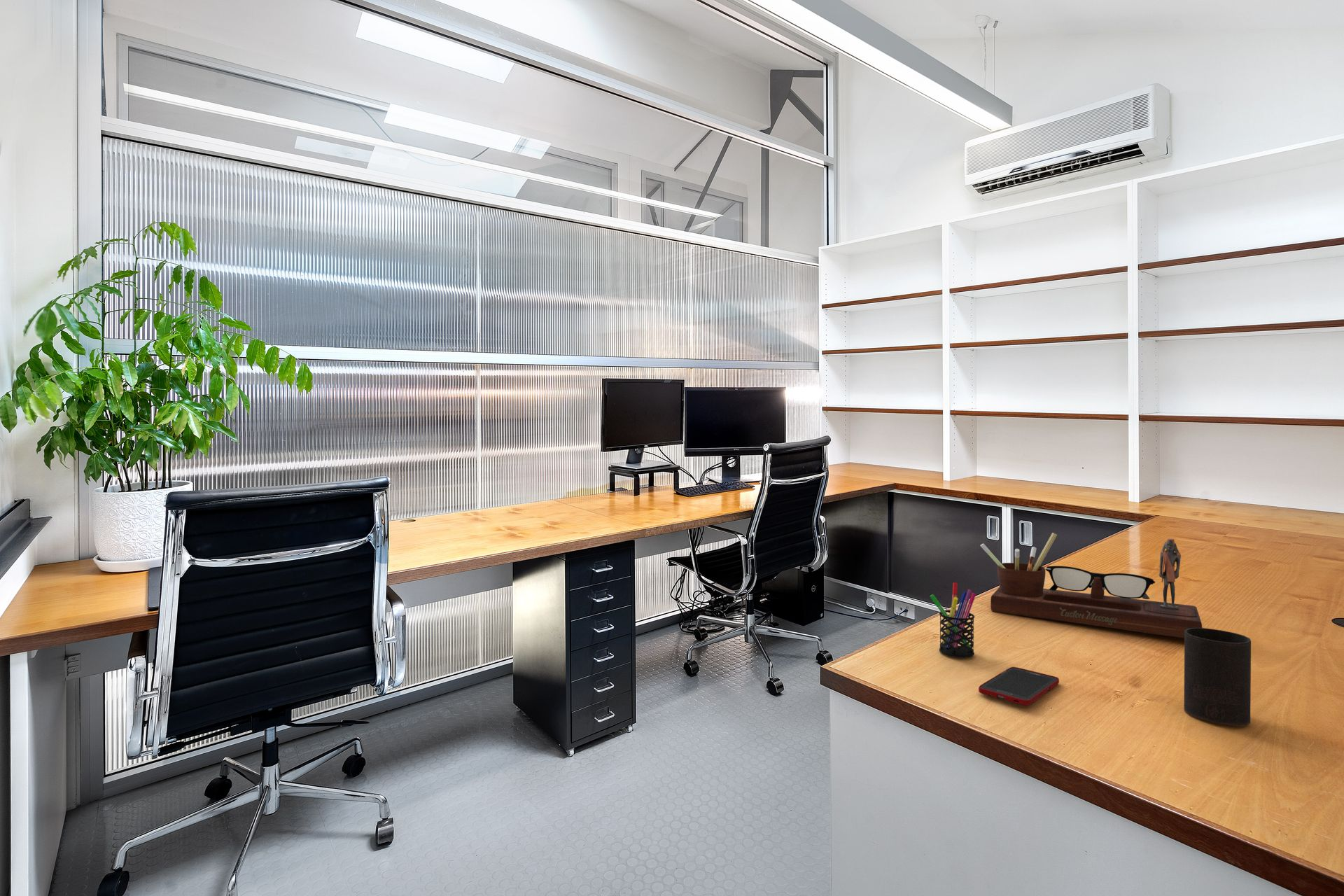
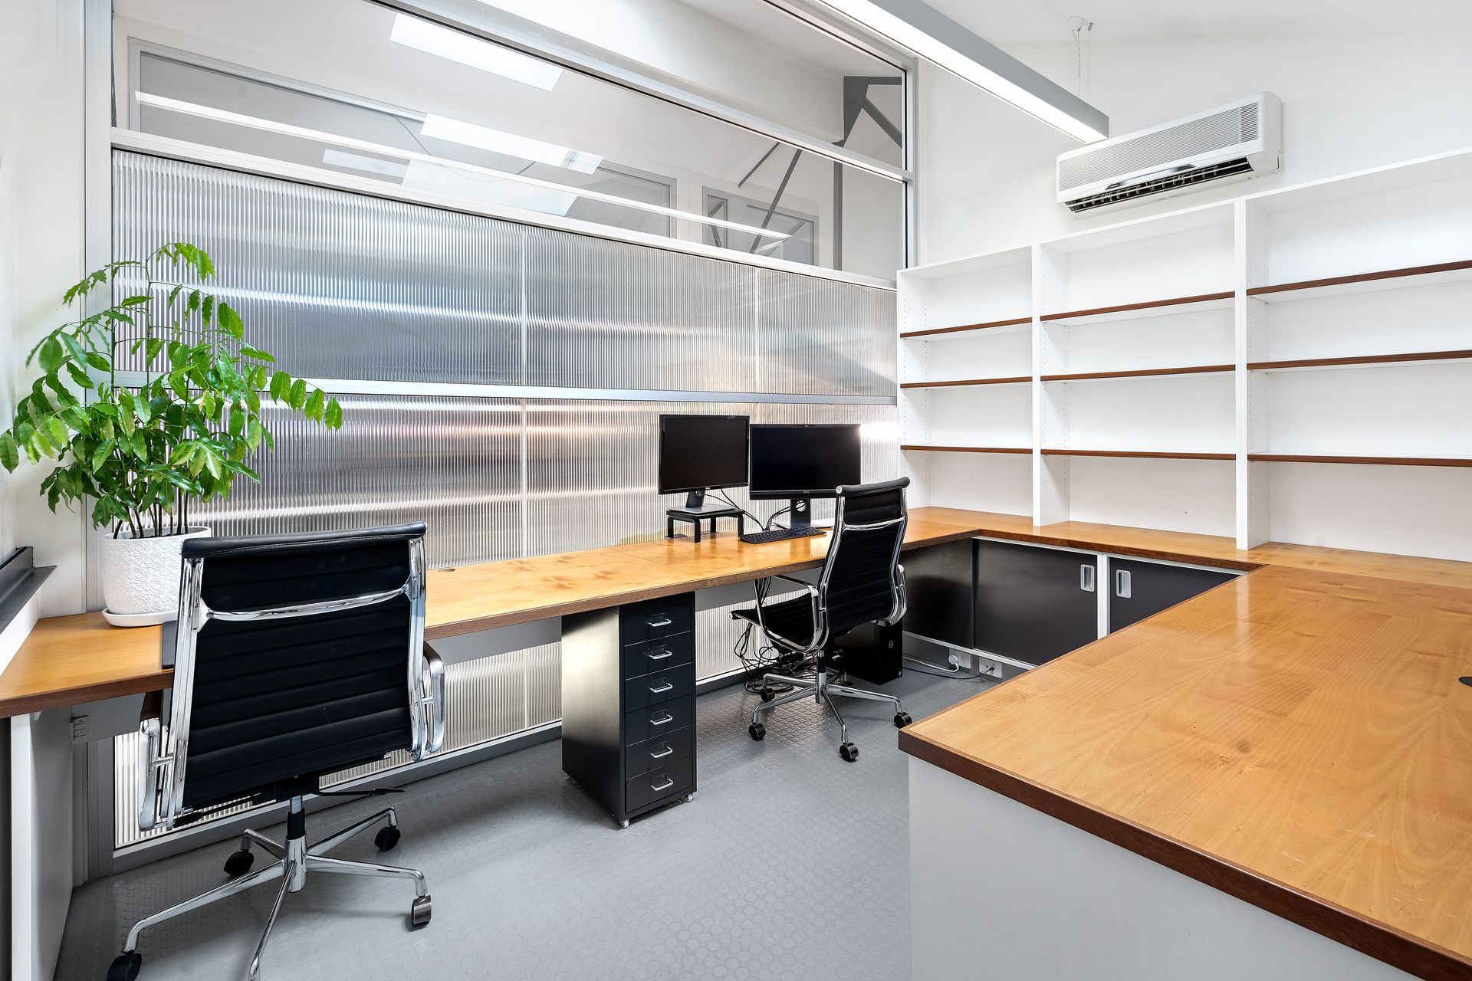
- pen holder (952, 618)
- cell phone (1019, 685)
- desk organizer (1082, 574)
- cup (1216, 675)
